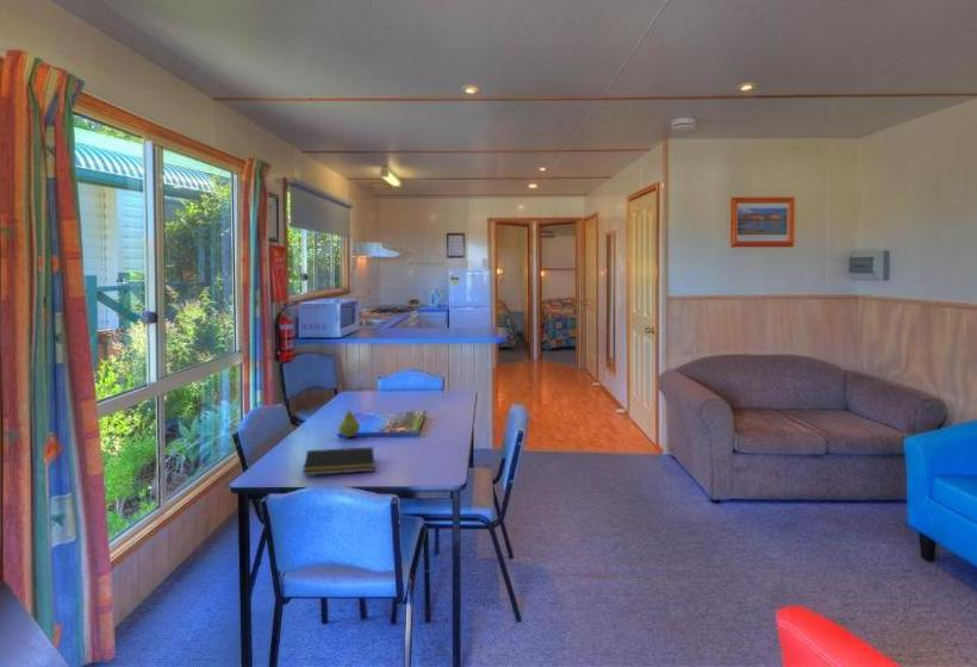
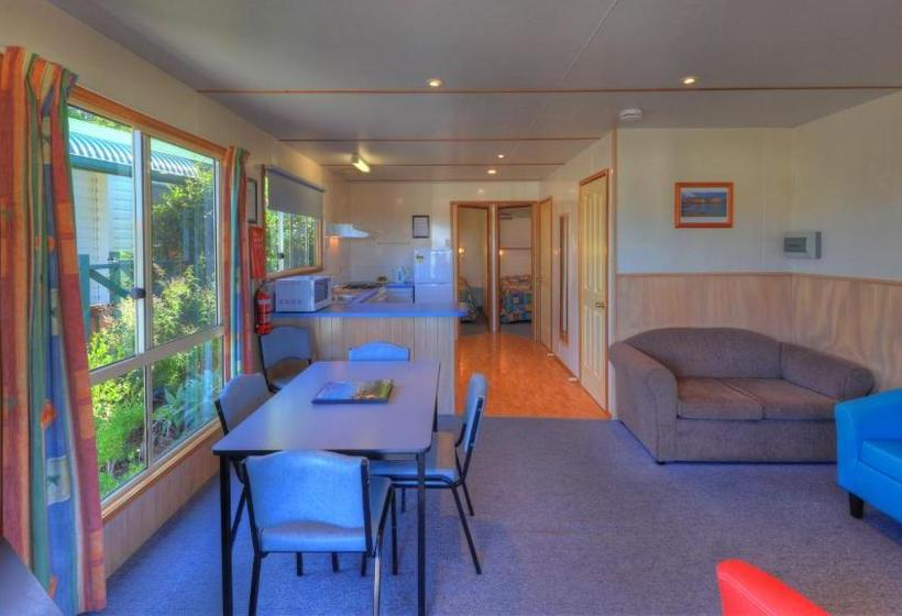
- notepad (340, 460)
- fruit (349, 422)
